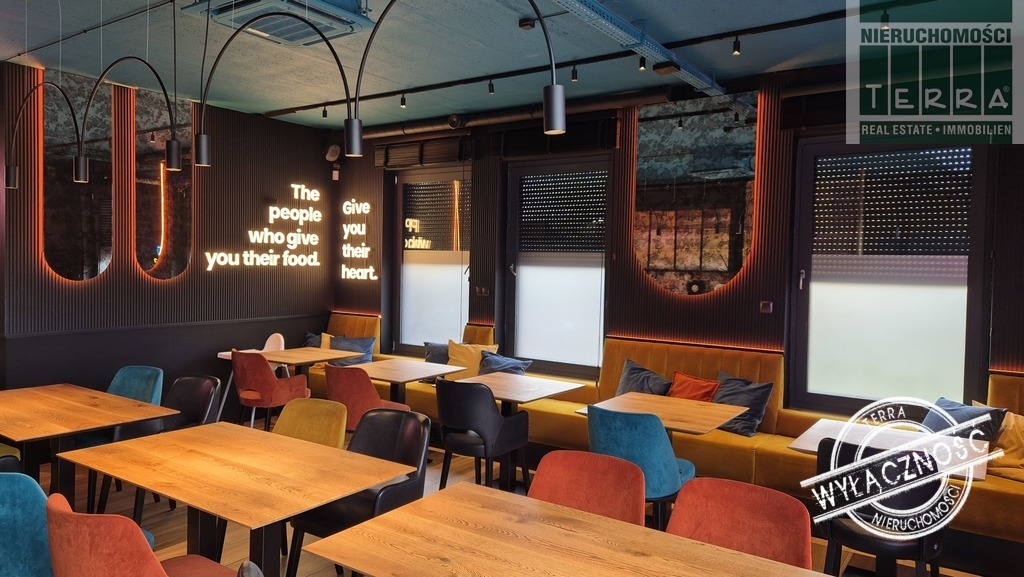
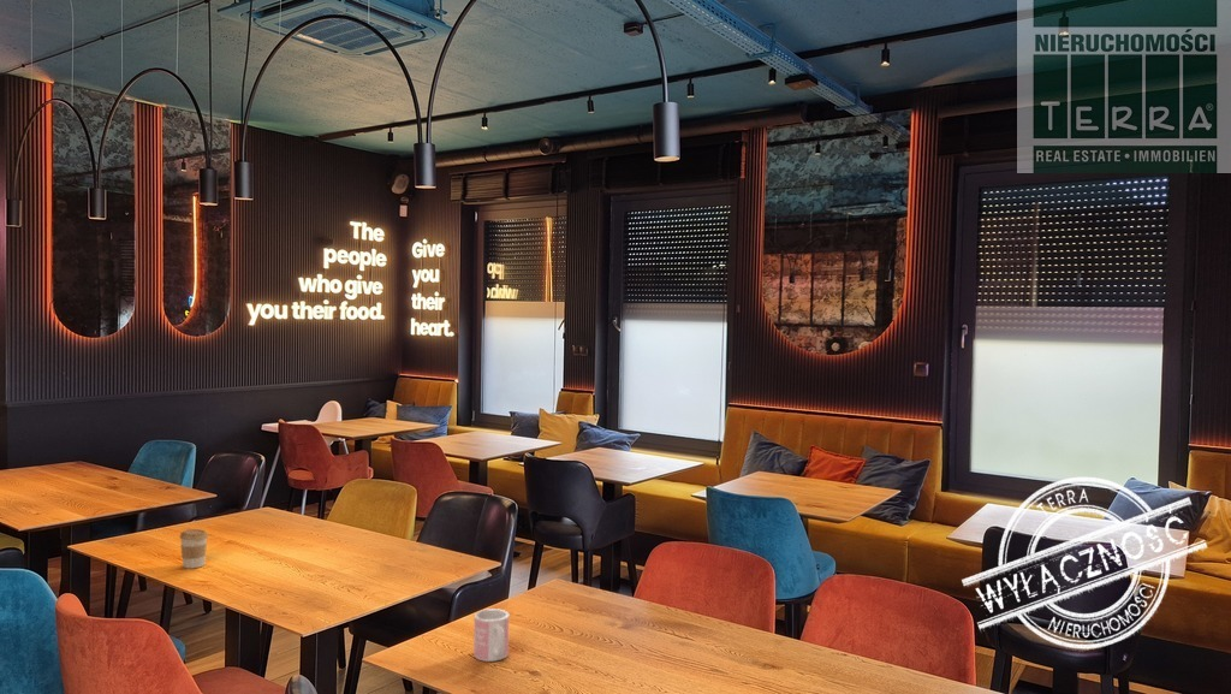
+ coffee cup (194, 547)
+ mug (493, 636)
